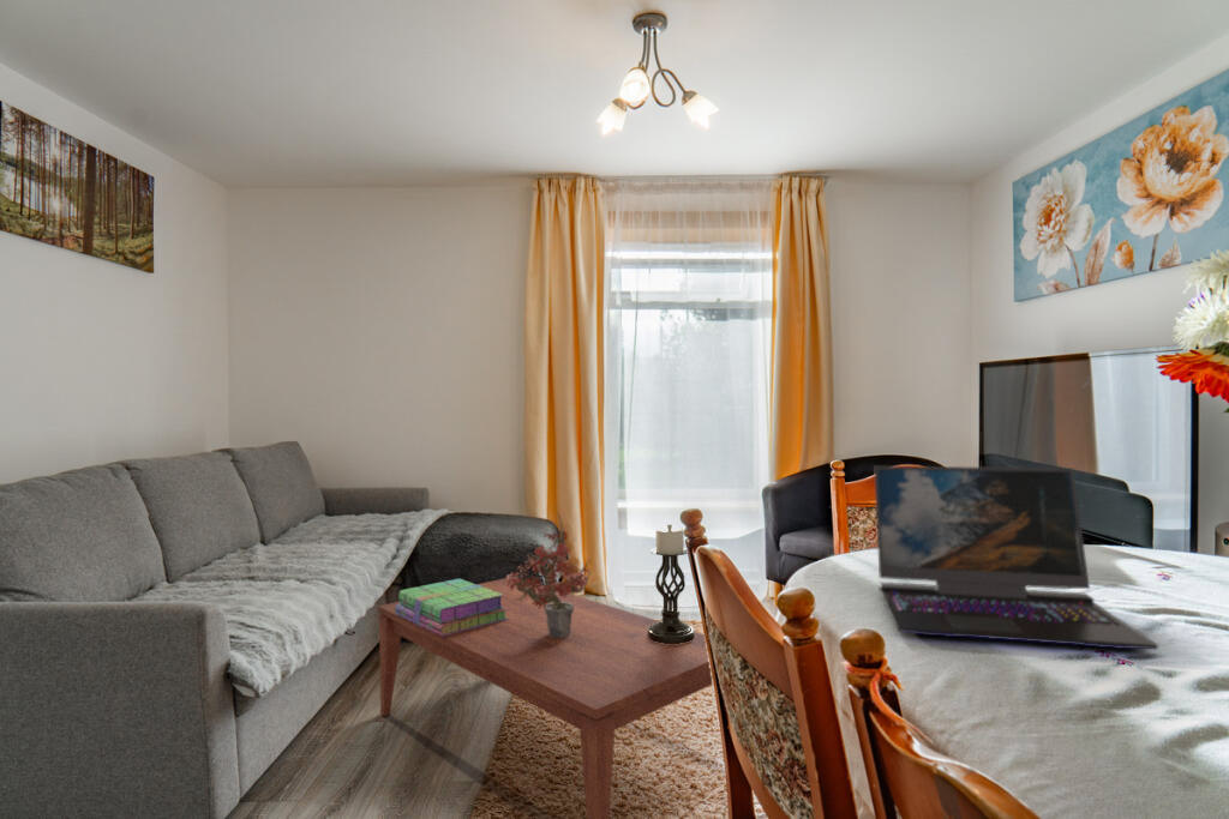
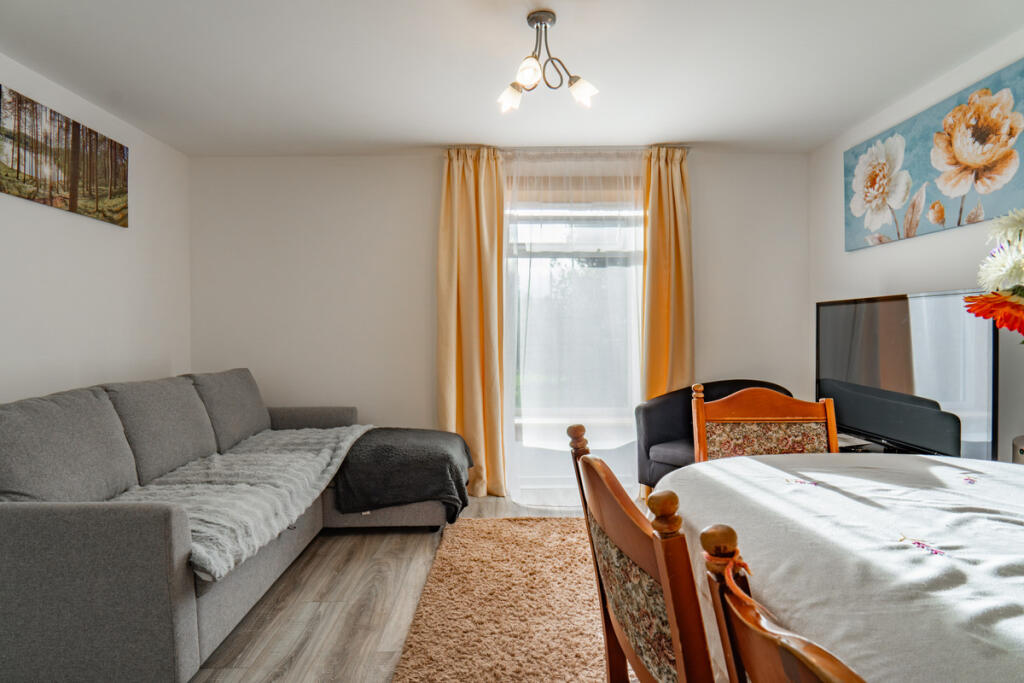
- coffee table (542, 683)
- stack of books (450, 603)
- candle holder (672, 579)
- potted plant (556, 572)
- laptop (993, 544)
